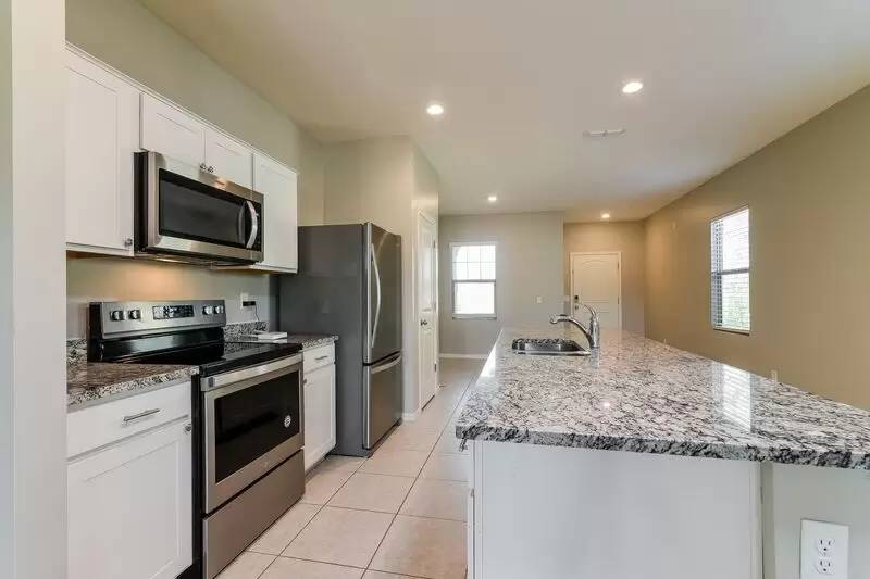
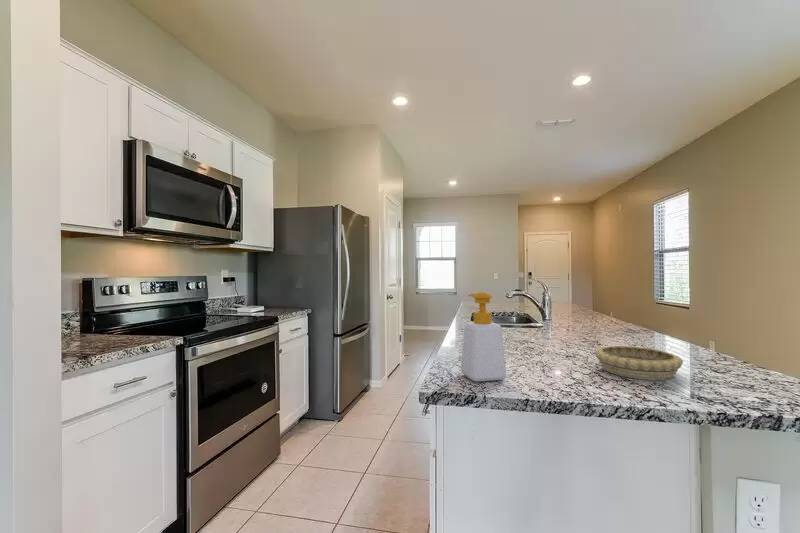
+ soap bottle (479, 333)
+ decorative bowl (636, 361)
